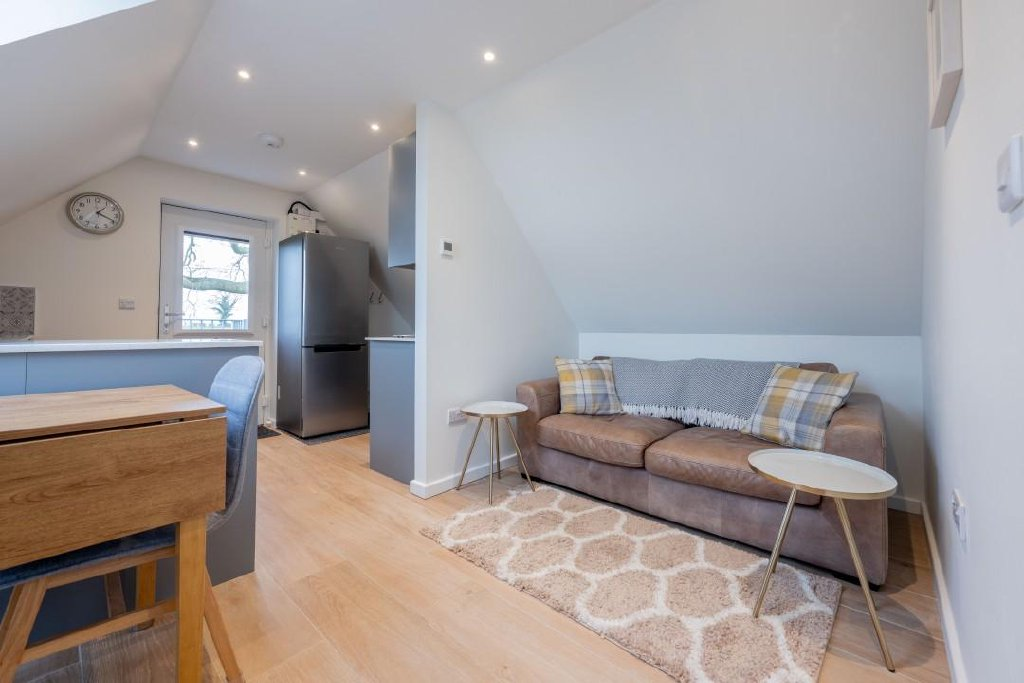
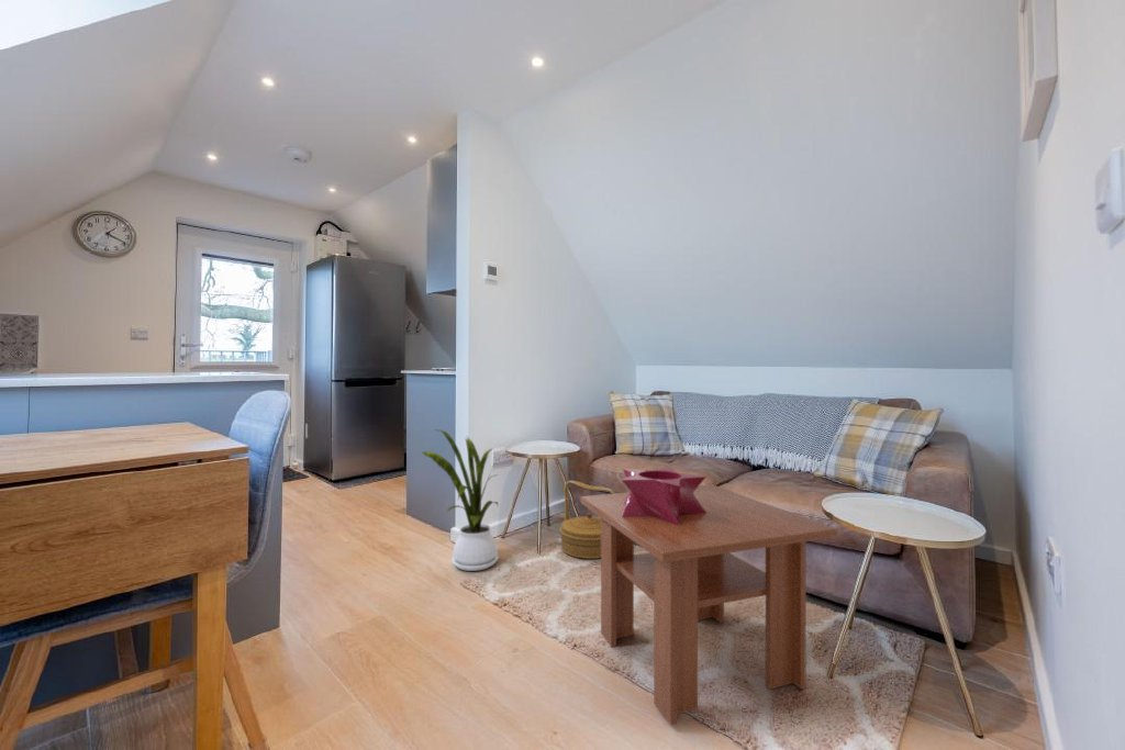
+ coffee table (693, 584)
+ basket (589, 516)
+ house plant (469, 494)
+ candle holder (660, 491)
